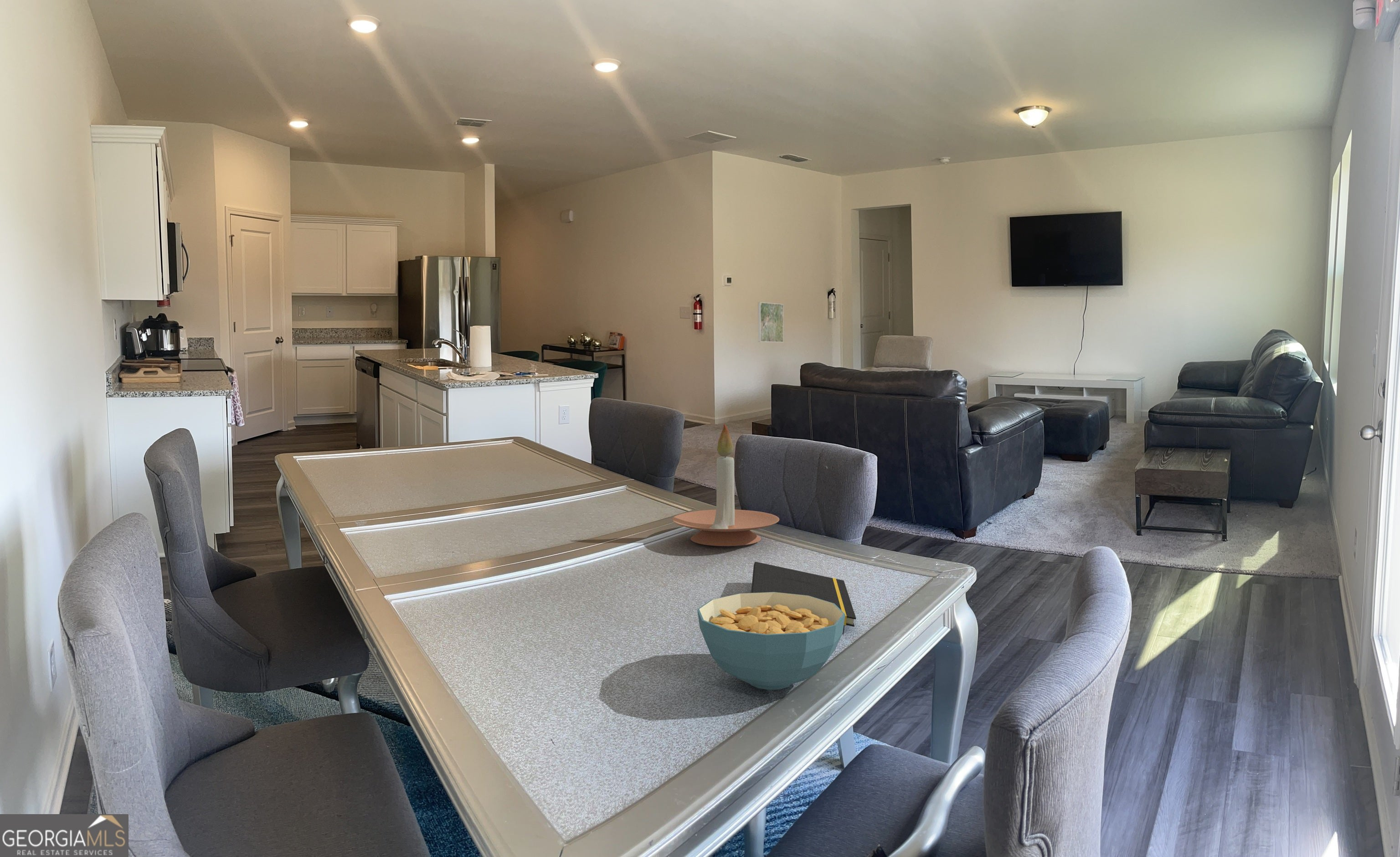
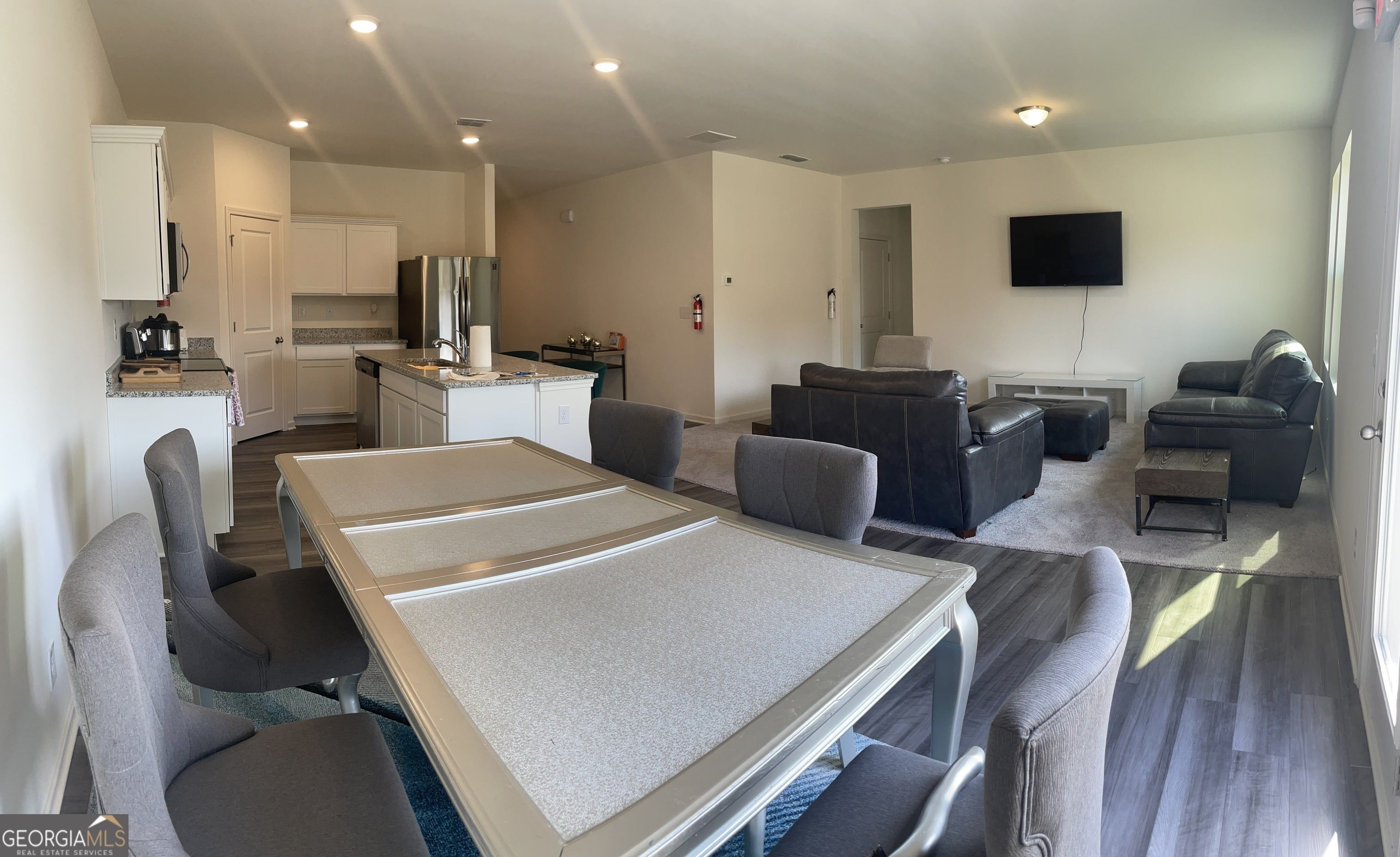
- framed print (771, 322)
- candle holder (725, 481)
- cereal bowl (770, 646)
- notepad (800, 591)
